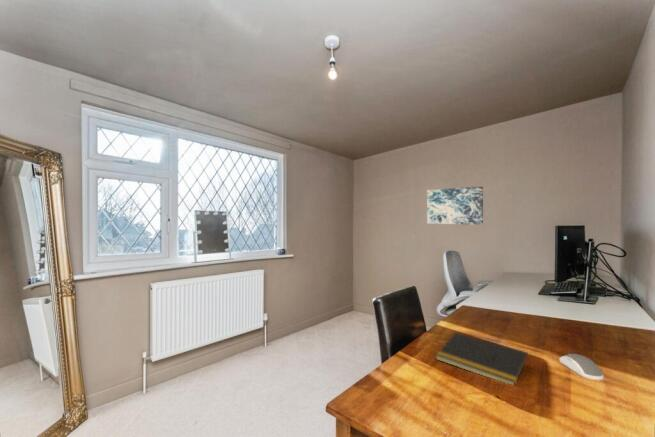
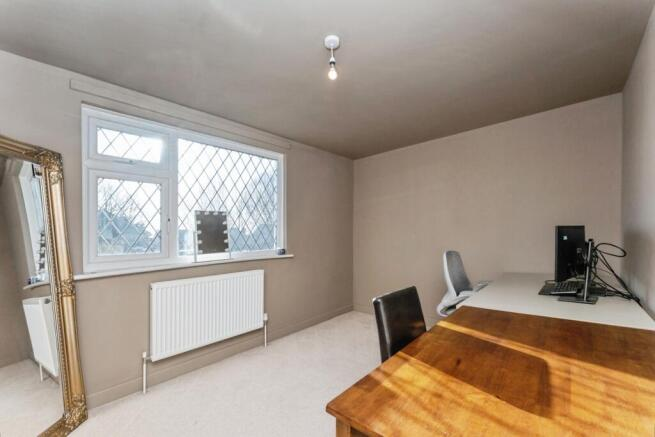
- wall art (453, 206)
- computer mouse (581, 363)
- notepad (480, 355)
